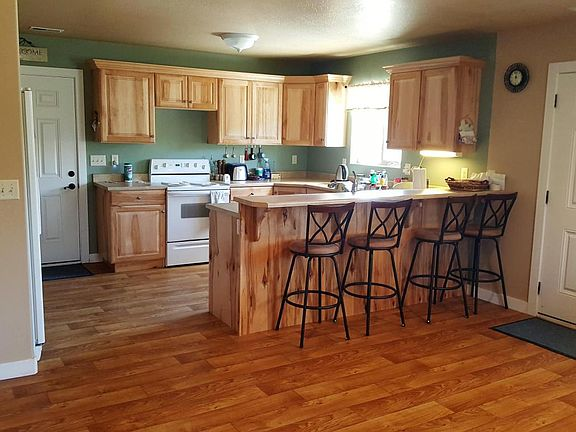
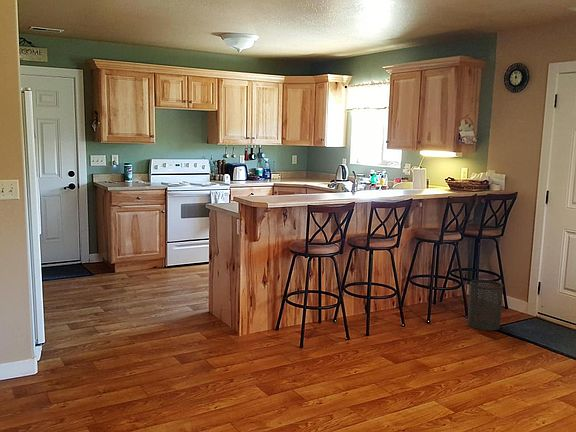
+ trash can (485, 304)
